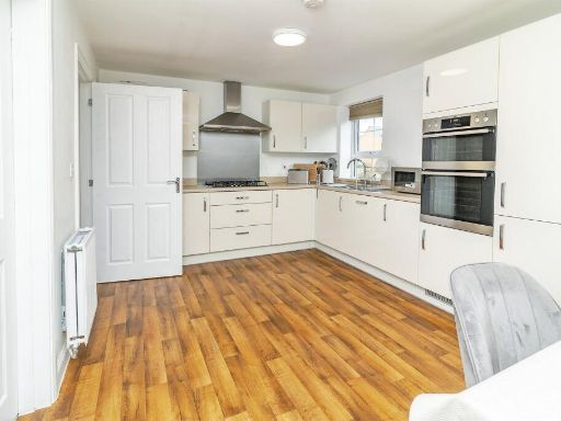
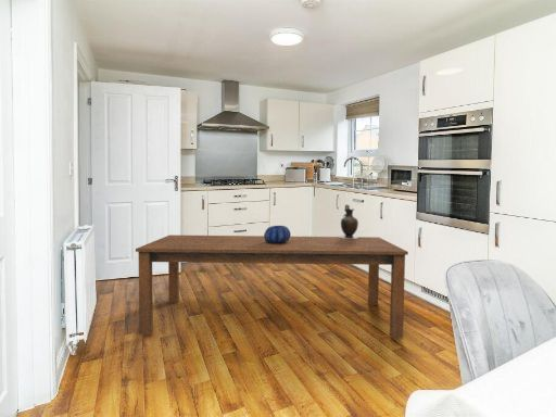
+ pitcher (349, 220)
+ dining table (273, 263)
+ decorative bowl (277, 233)
